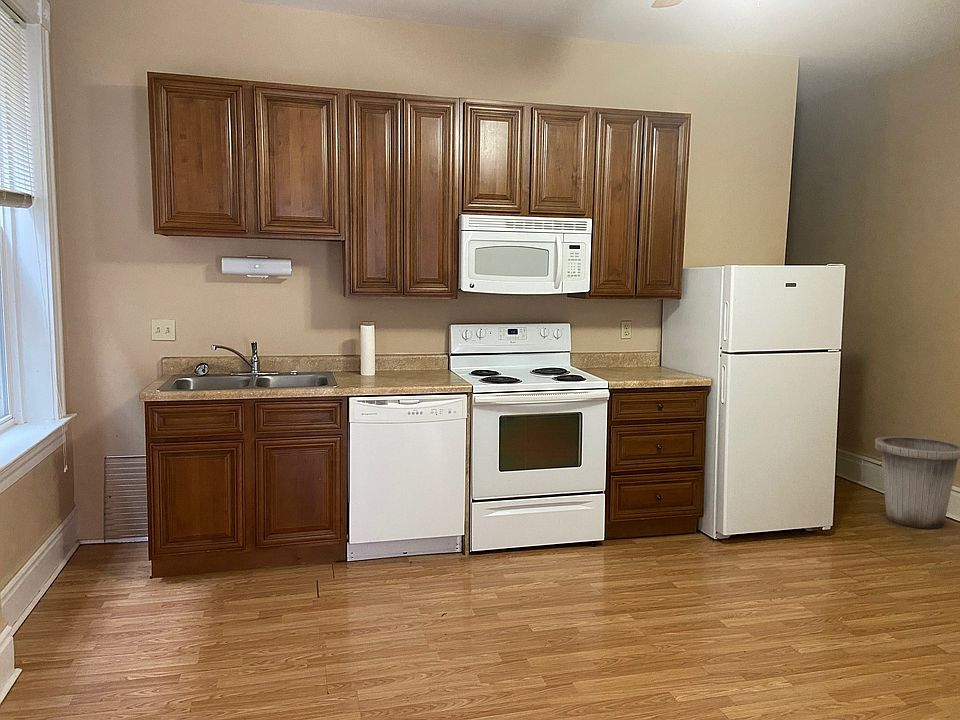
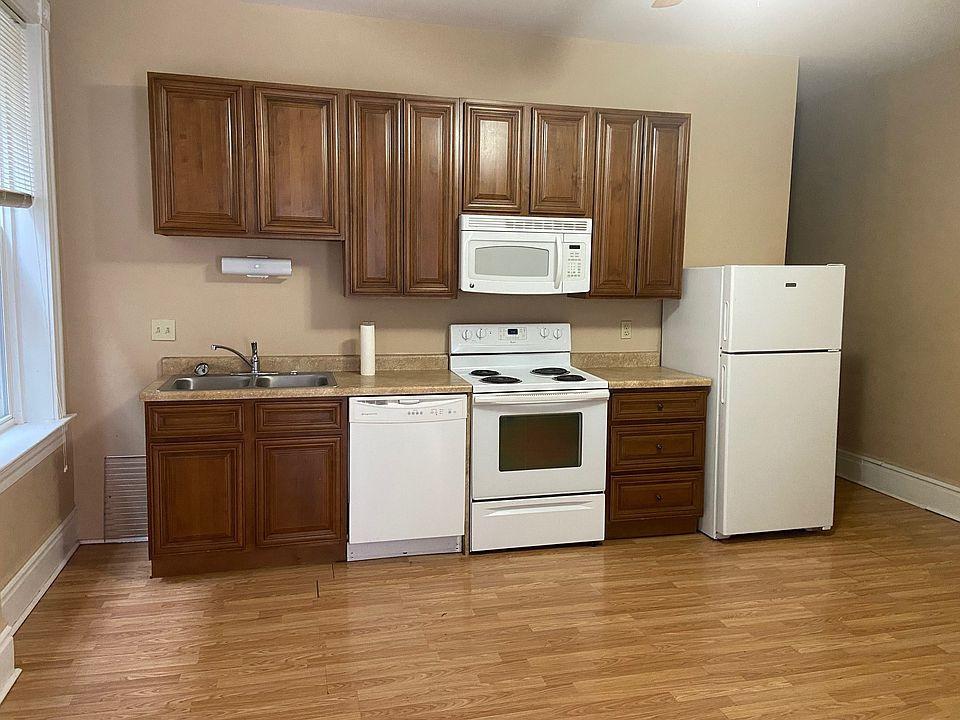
- trash can (917, 482)
